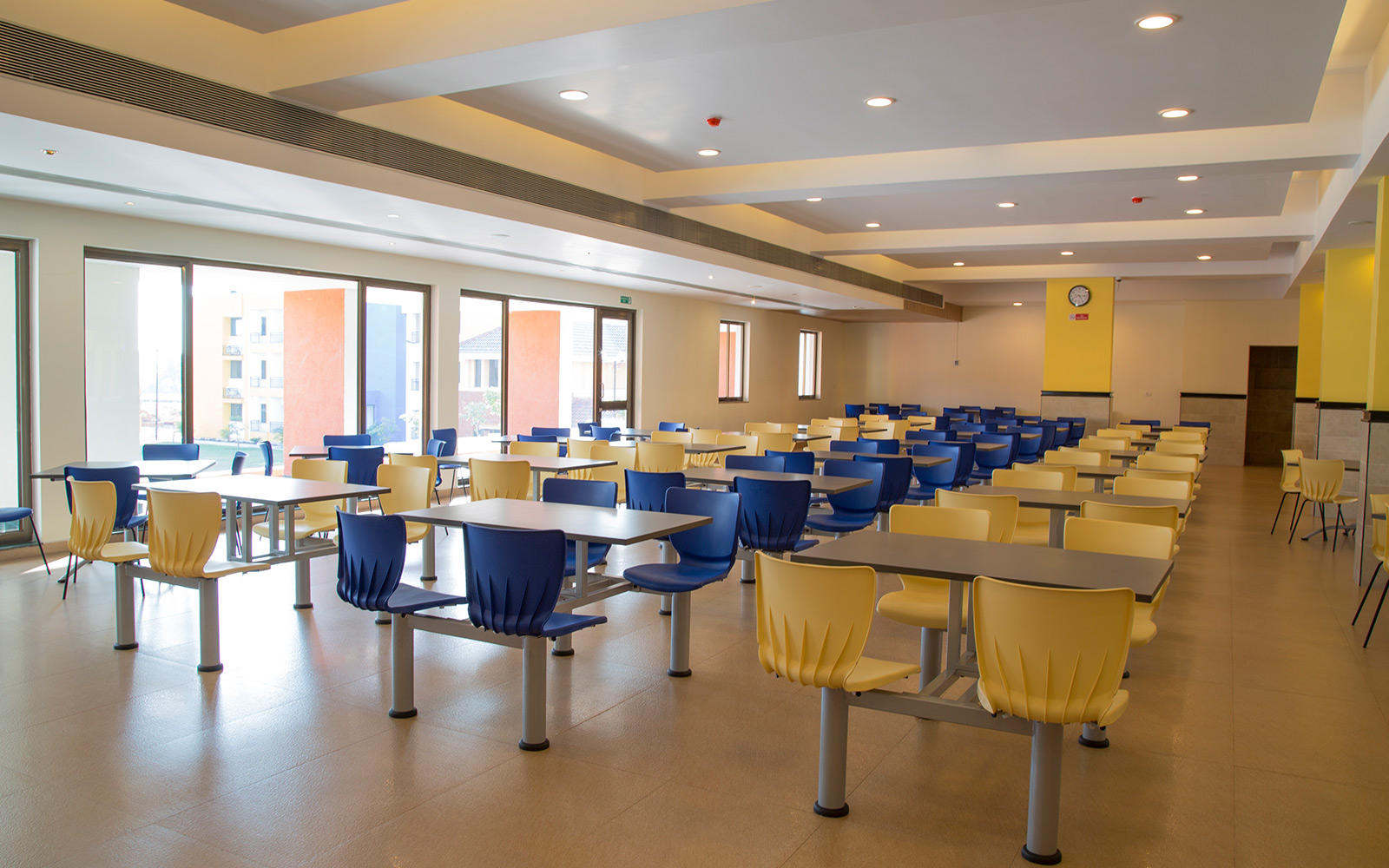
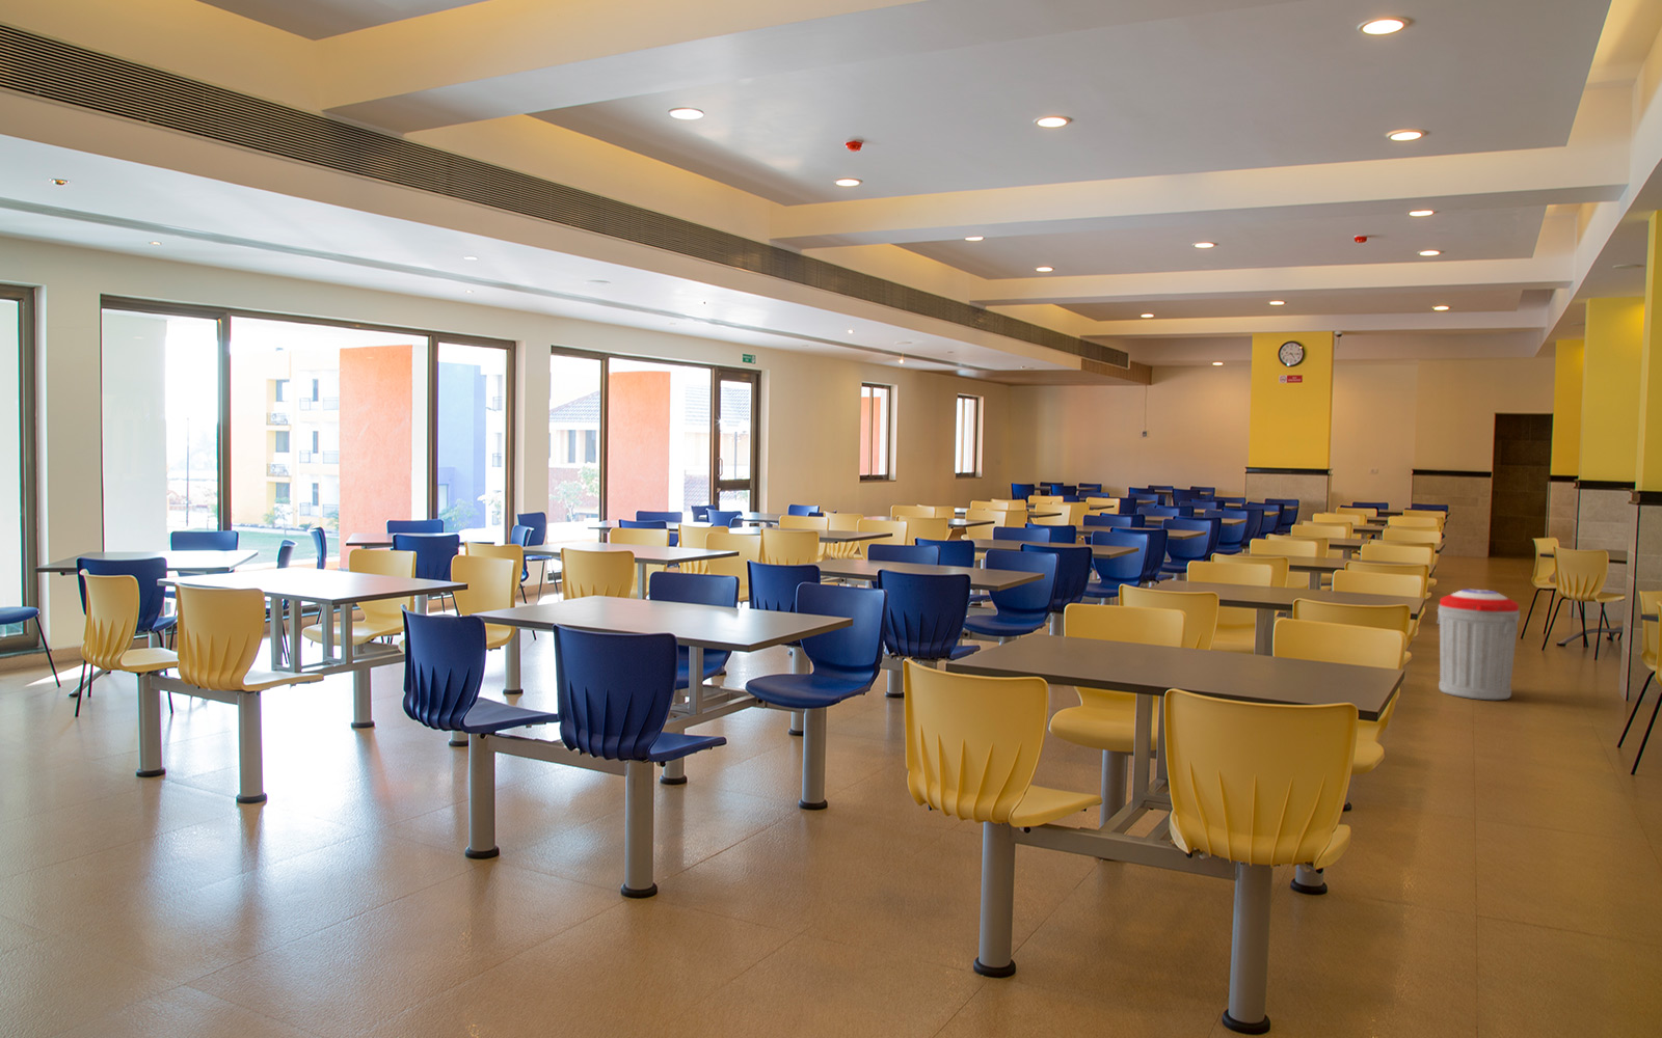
+ trash can (1477, 641)
